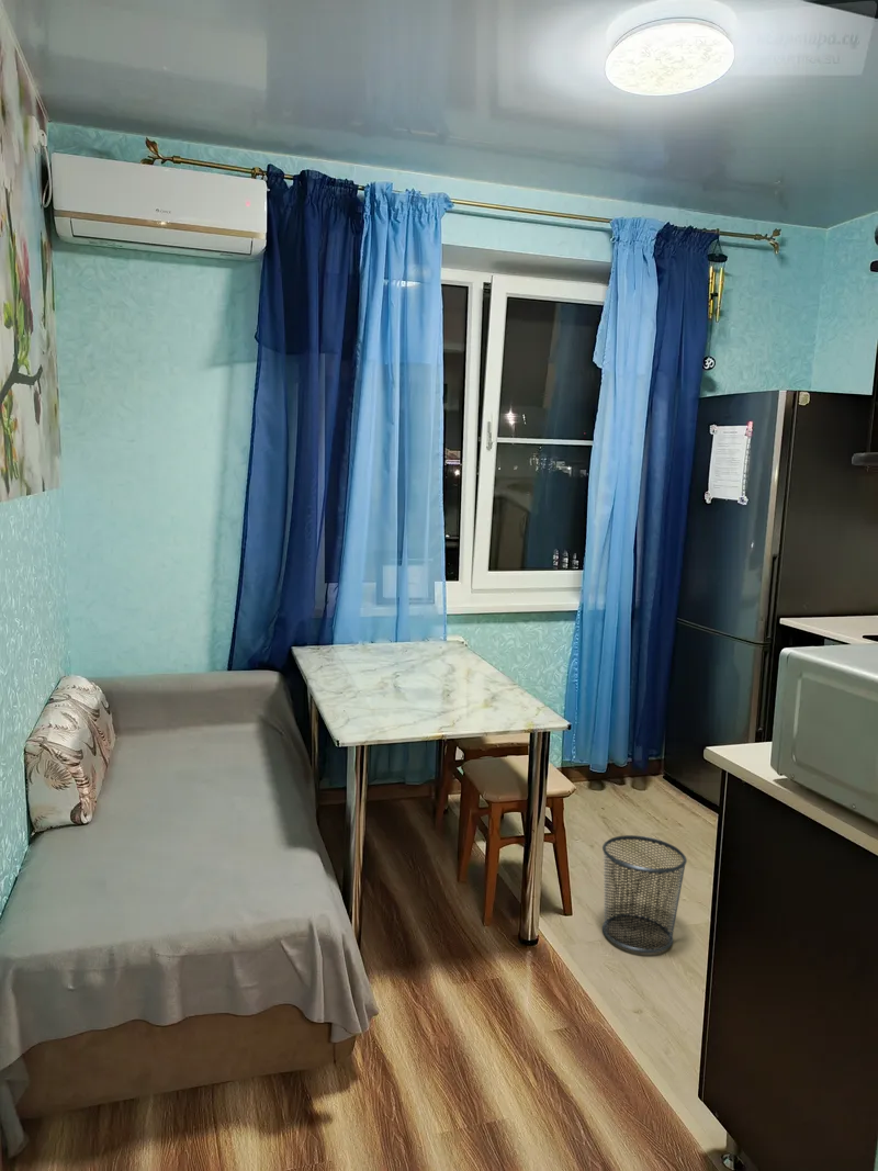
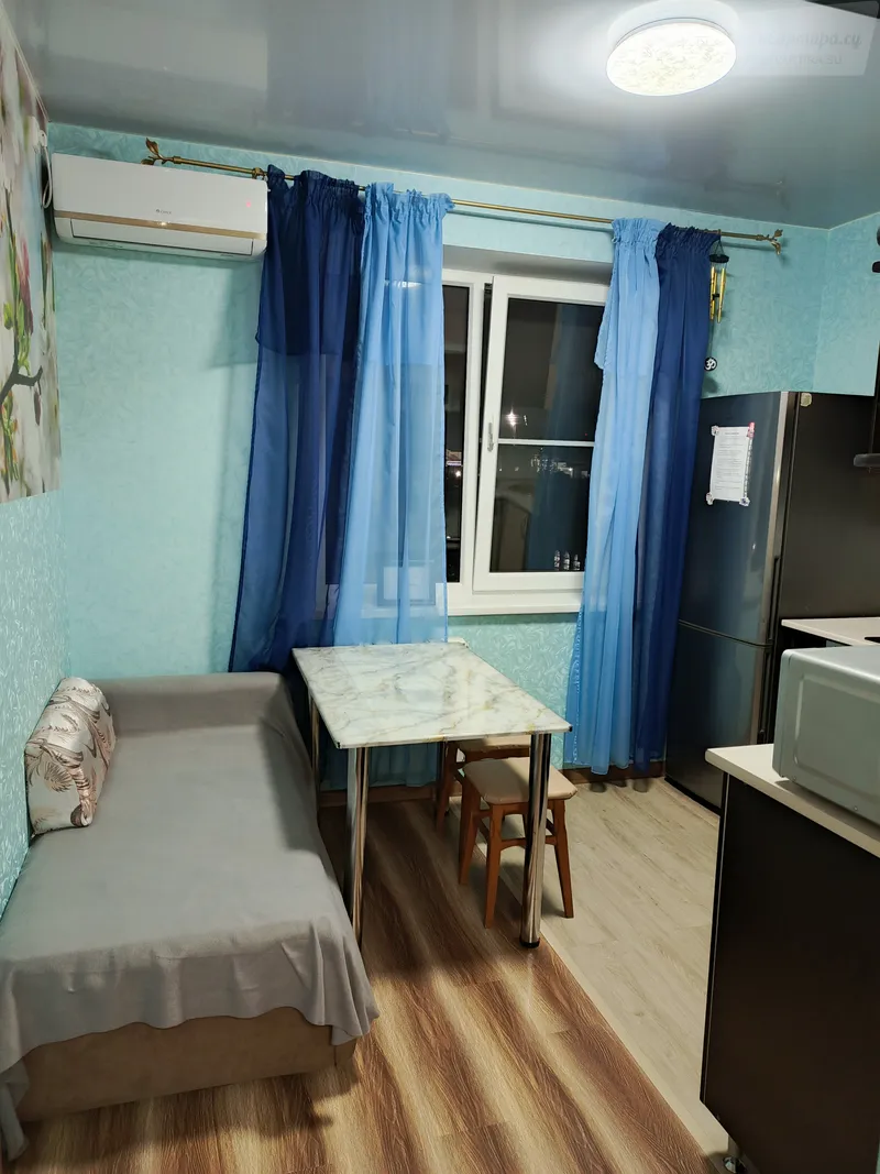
- waste bin (640, 892)
